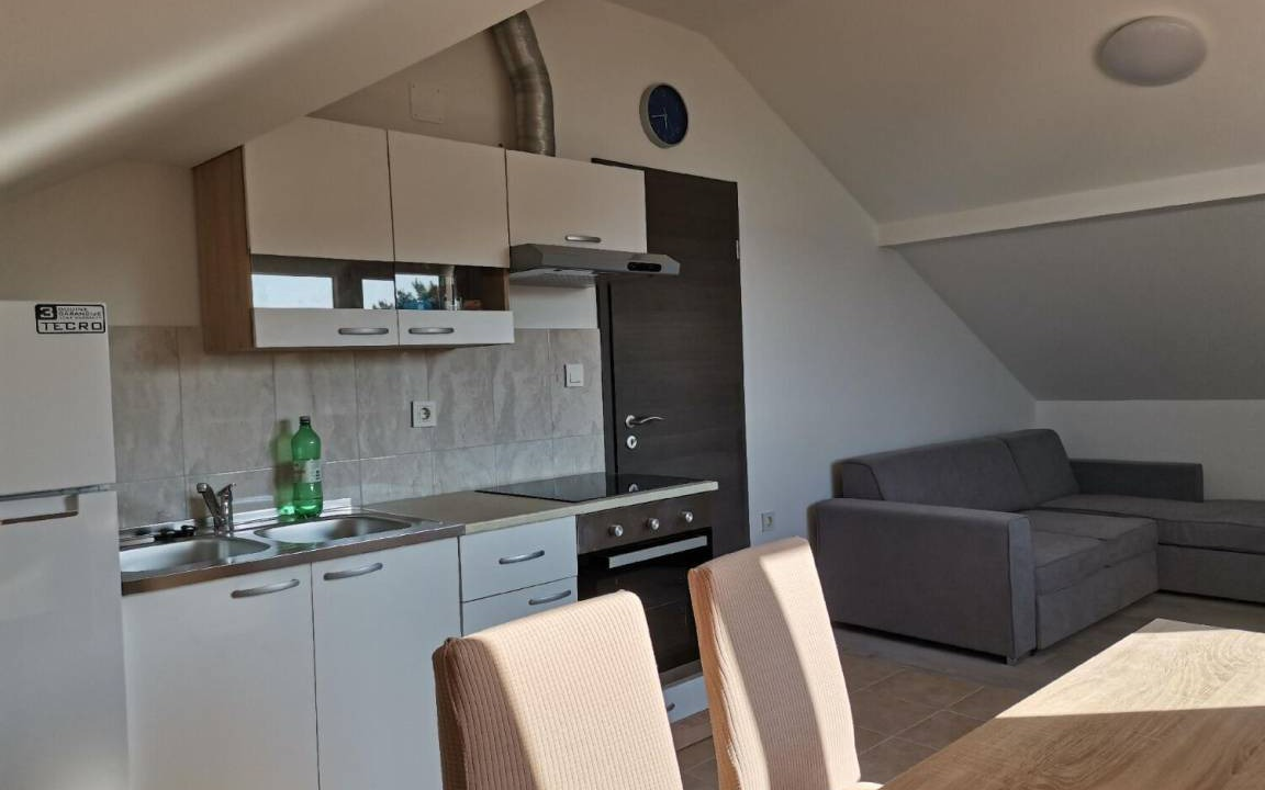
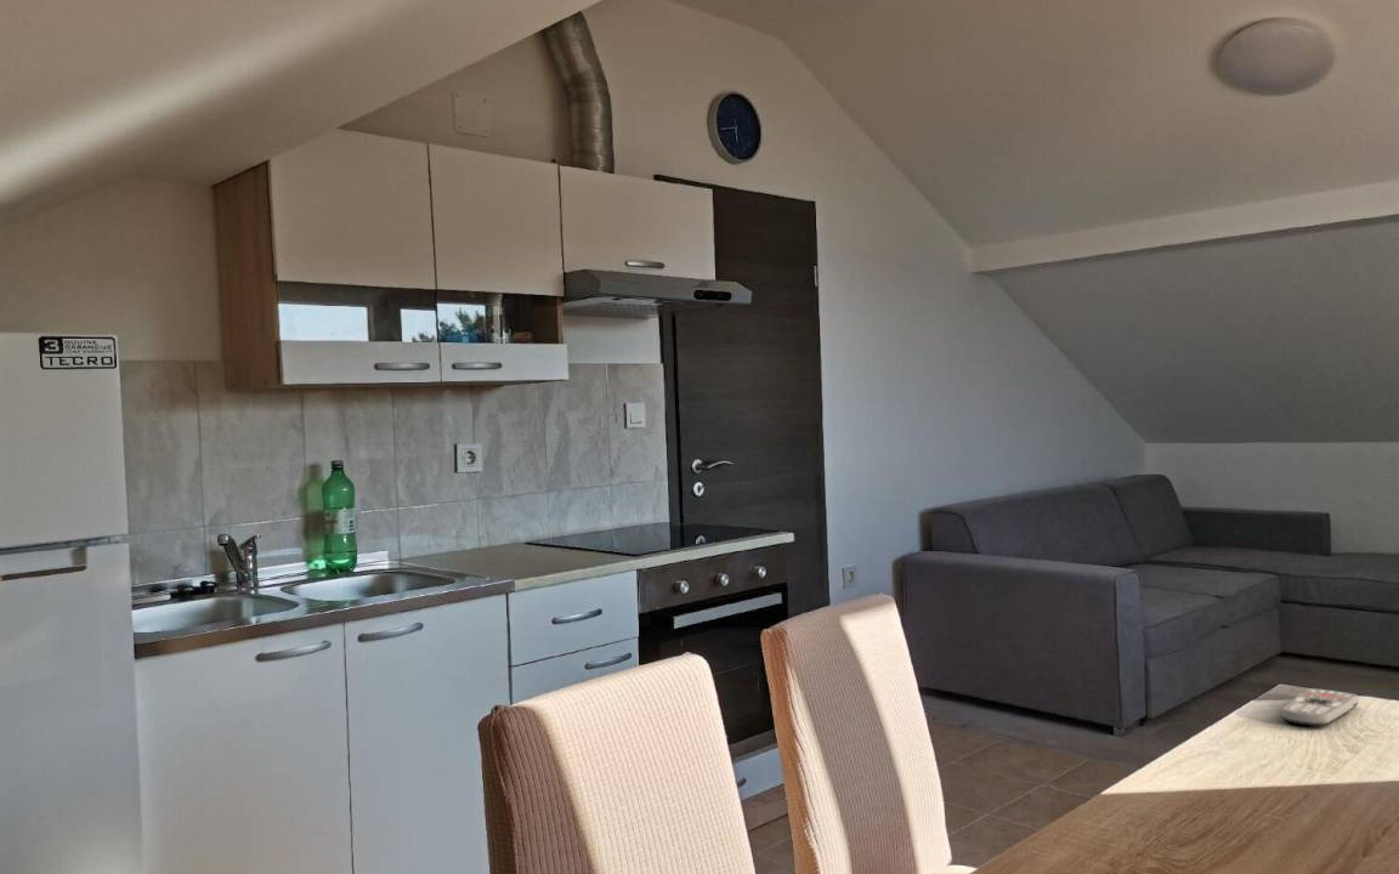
+ remote control (1318, 706)
